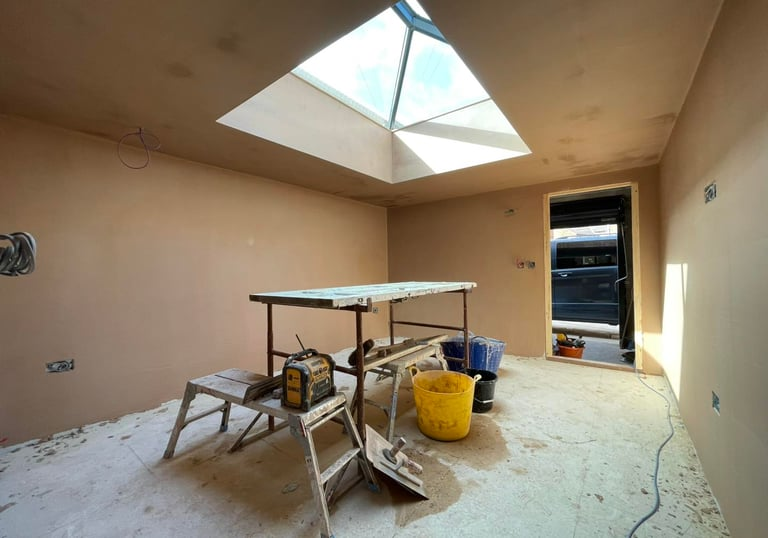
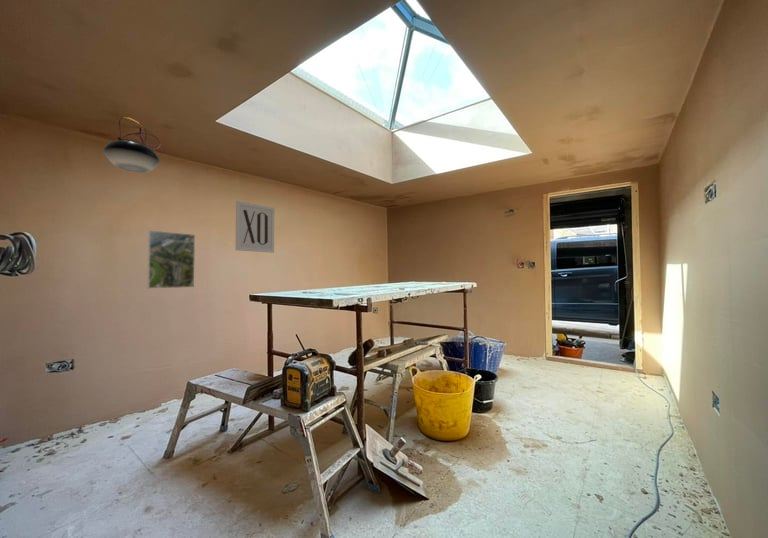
+ wall art (255, 228)
+ pendant light (133, 143)
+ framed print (172, 260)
